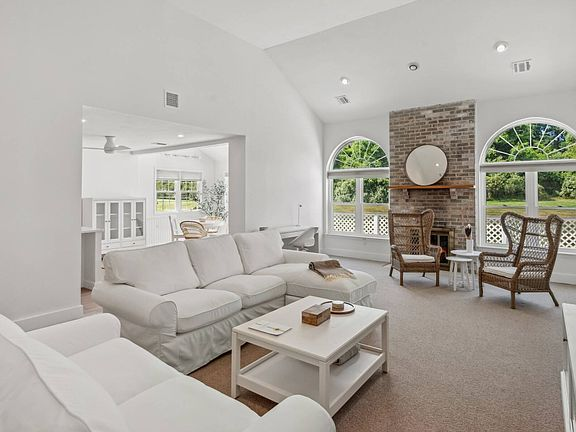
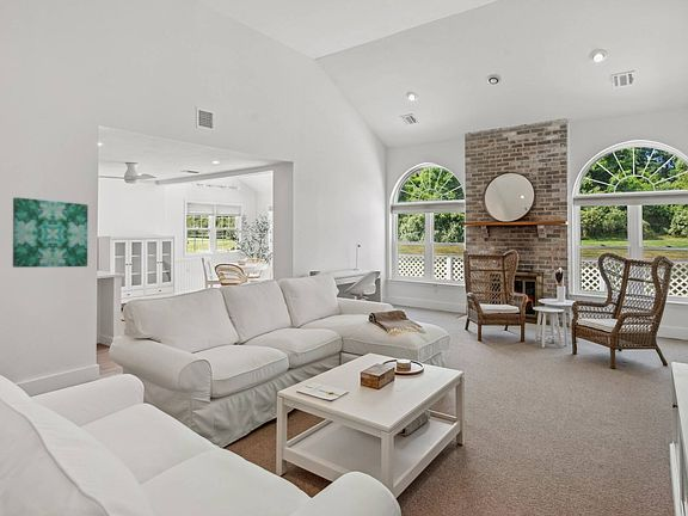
+ wall art (51, 234)
